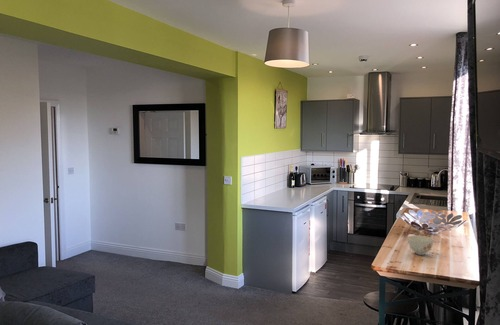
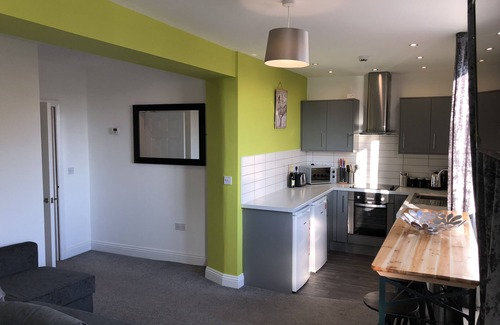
- bowl (420, 245)
